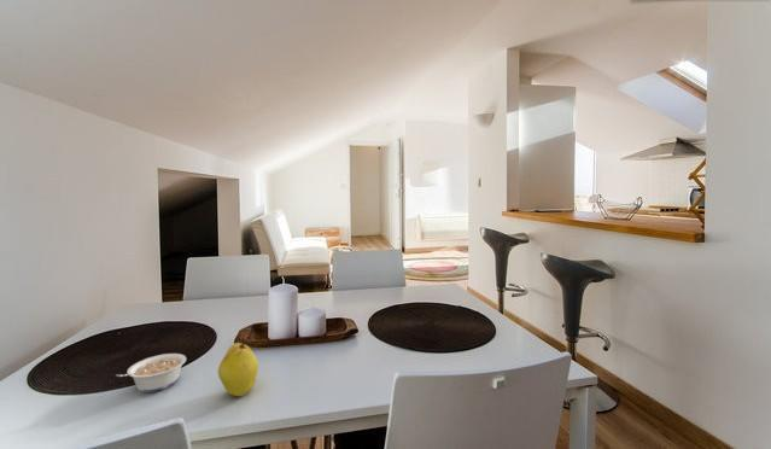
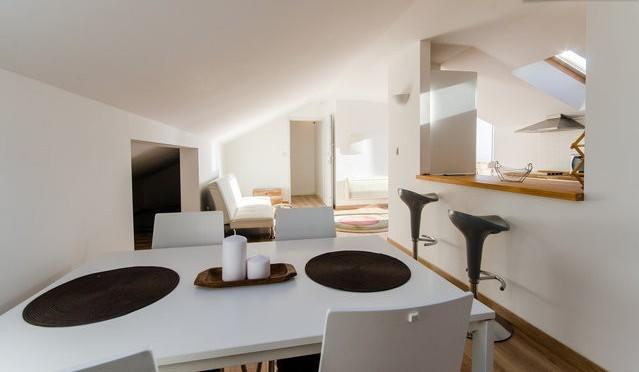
- fruit (238, 367)
- legume (157, 372)
